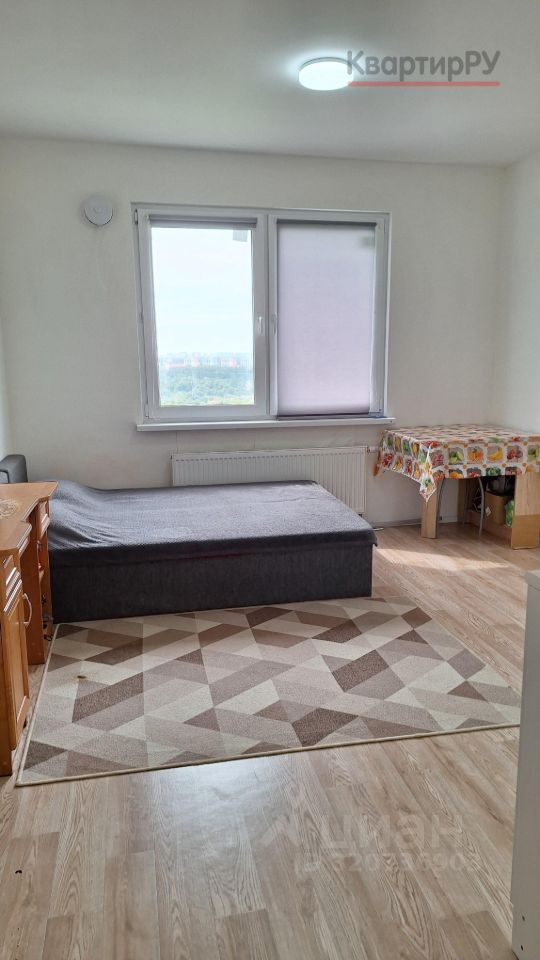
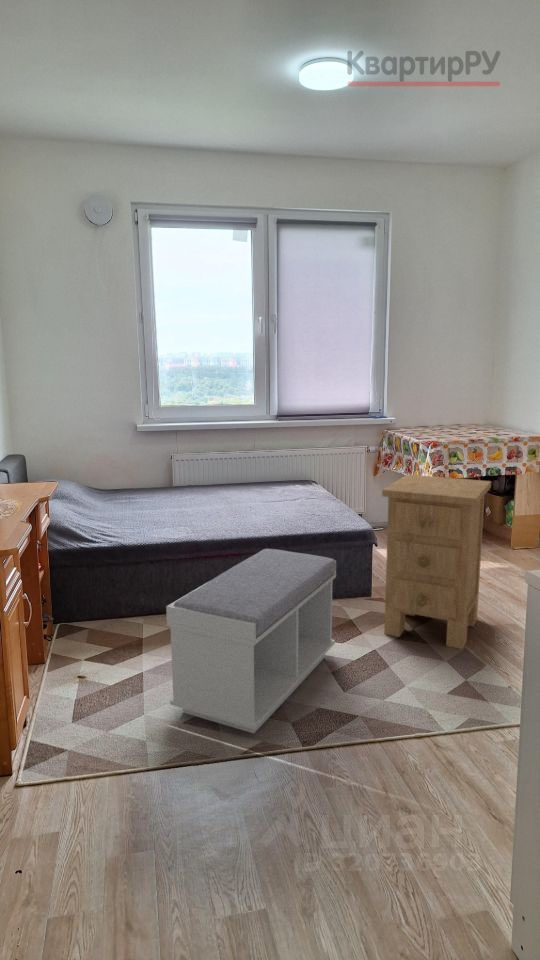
+ bench (261, 629)
+ nightstand (433, 559)
